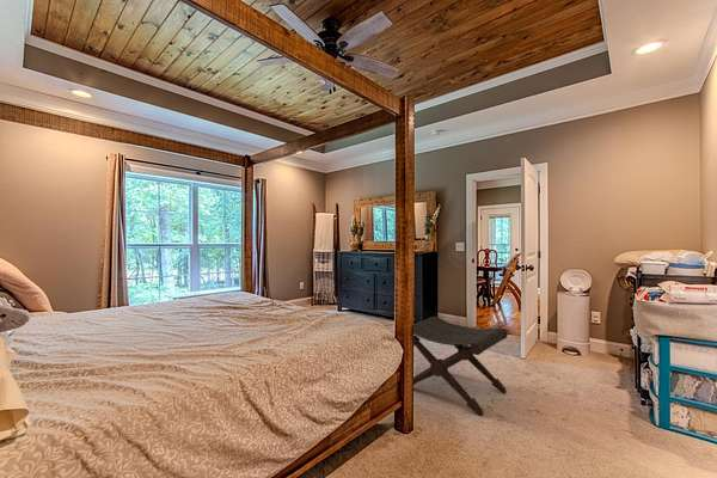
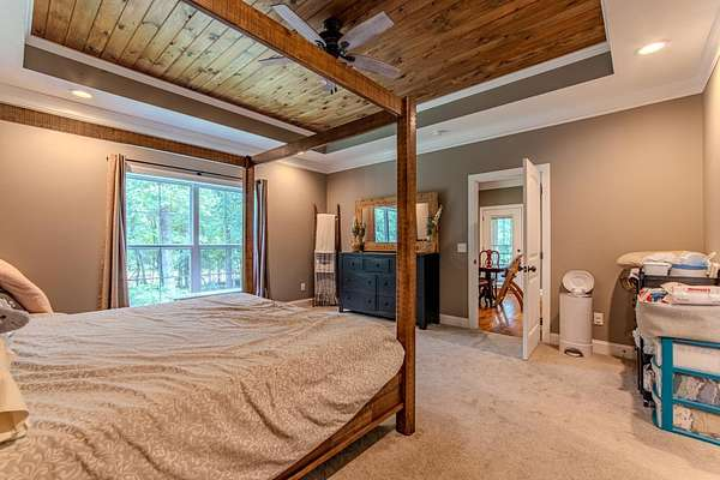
- footstool (453, 357)
